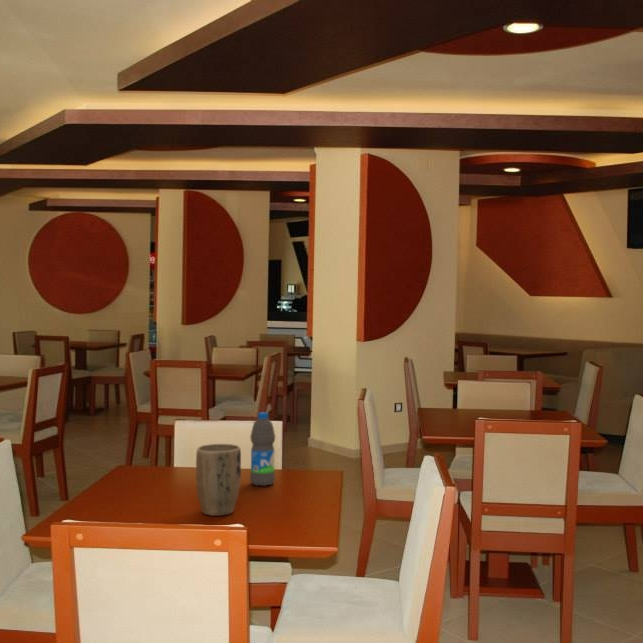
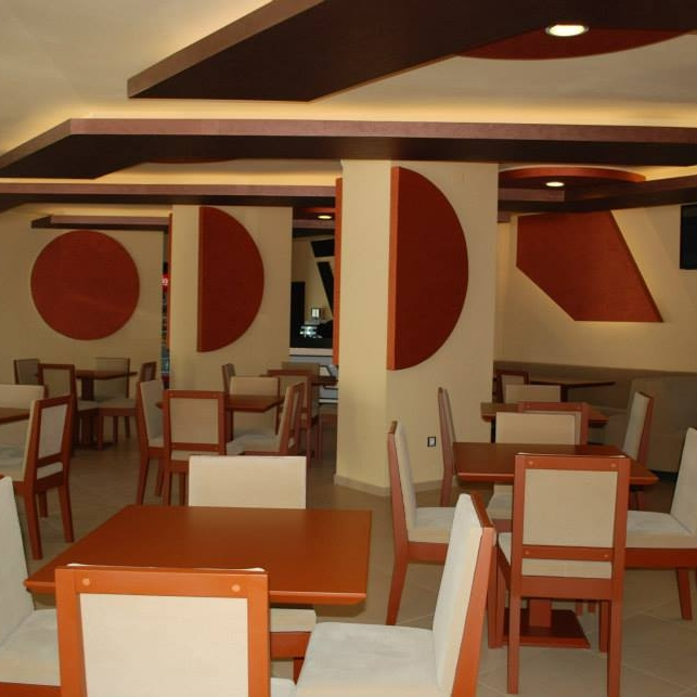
- plant pot (218, 479)
- water bottle (262, 448)
